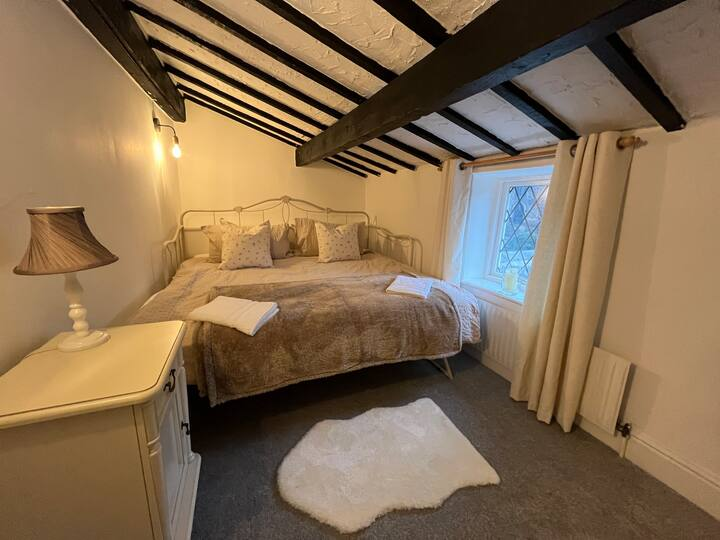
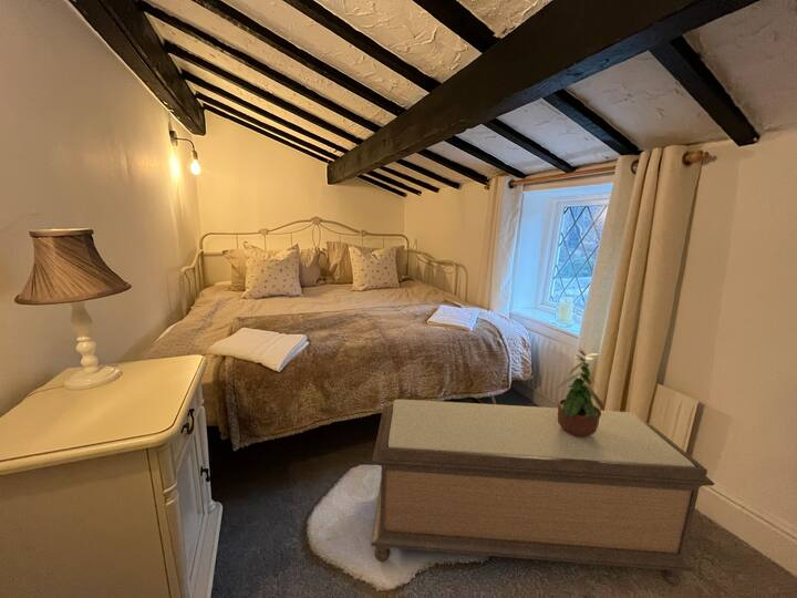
+ bench (517, 481)
+ potted plant (578, 389)
